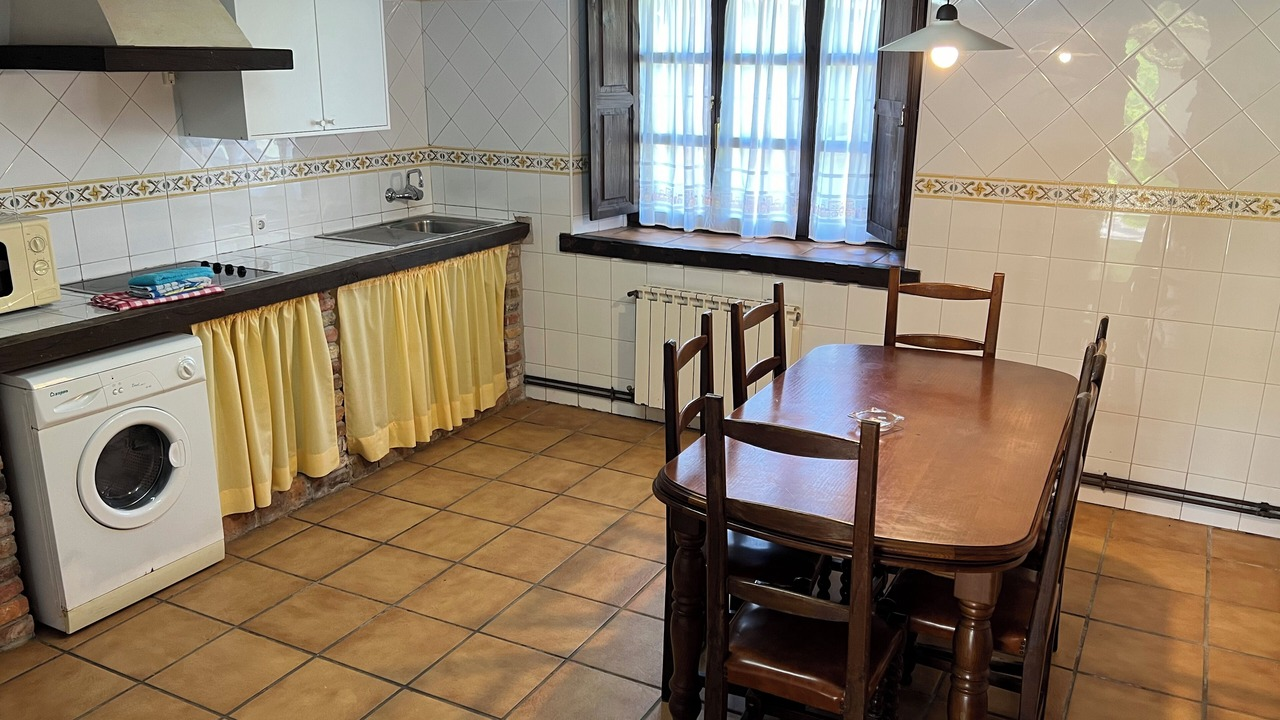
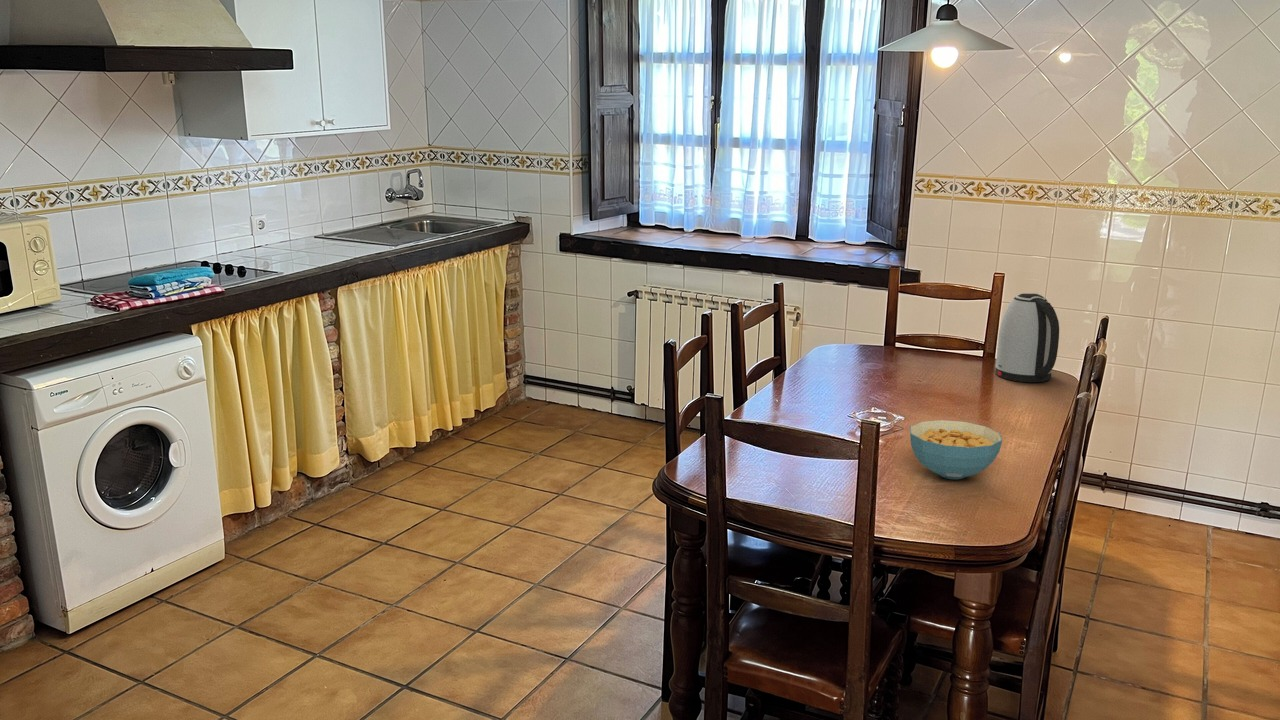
+ cereal bowl (953, 454)
+ kettle (1032, 337)
